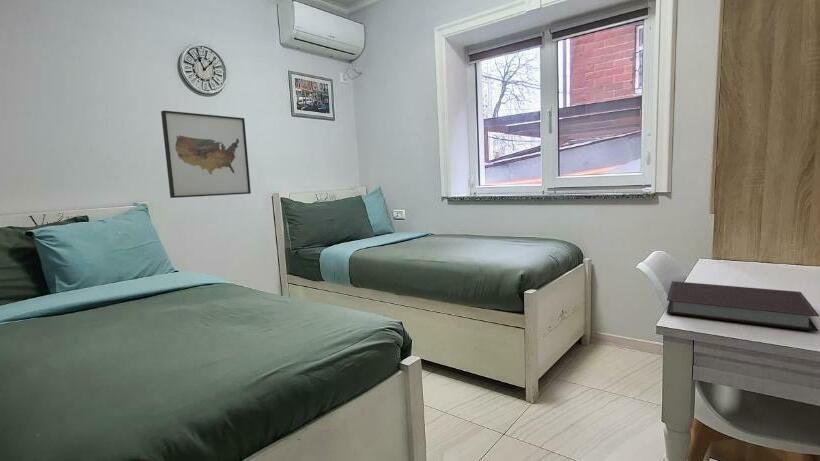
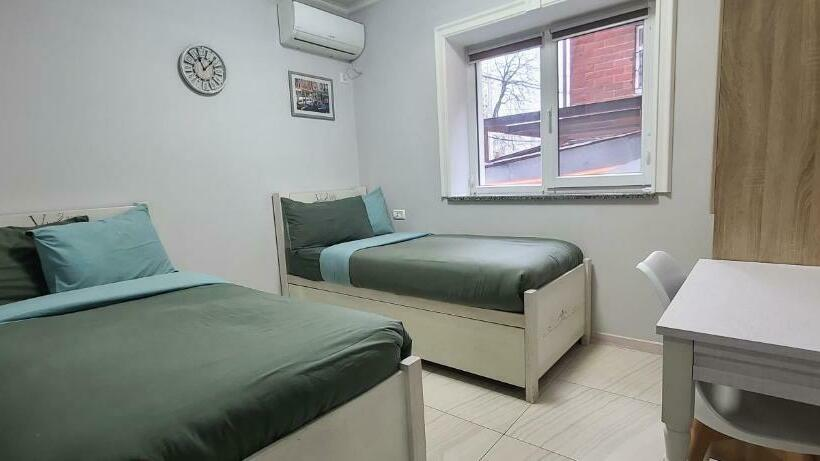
- notebook (733, 301)
- wall art (209, 155)
